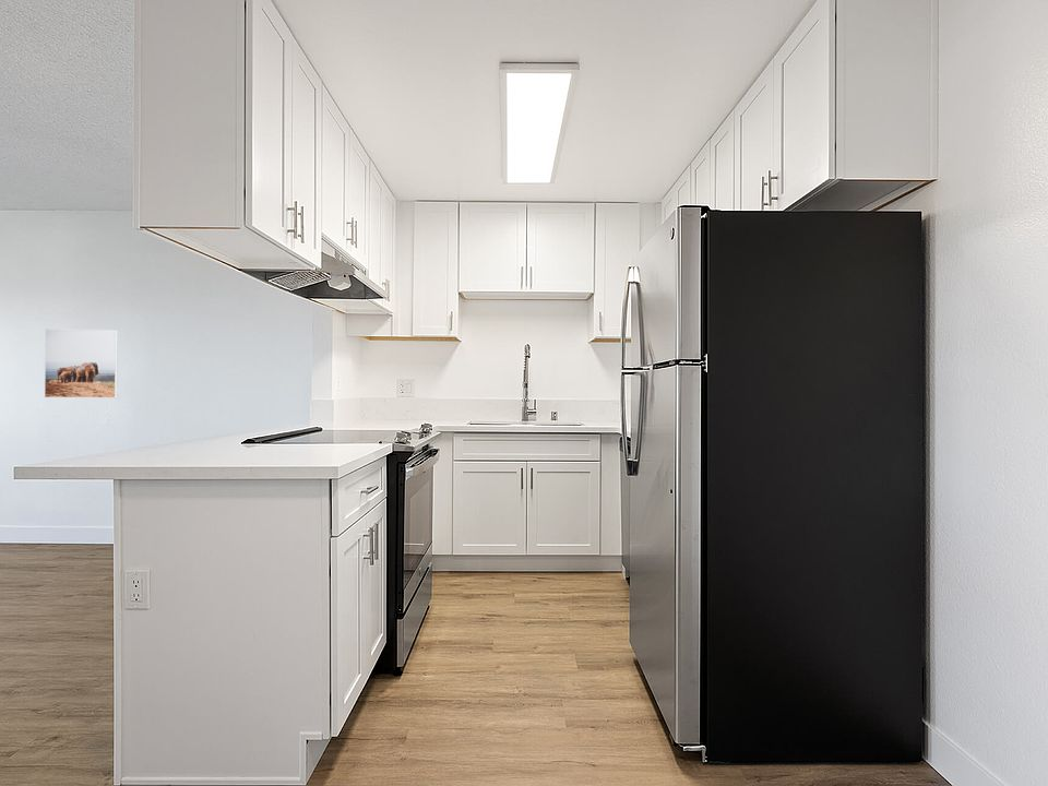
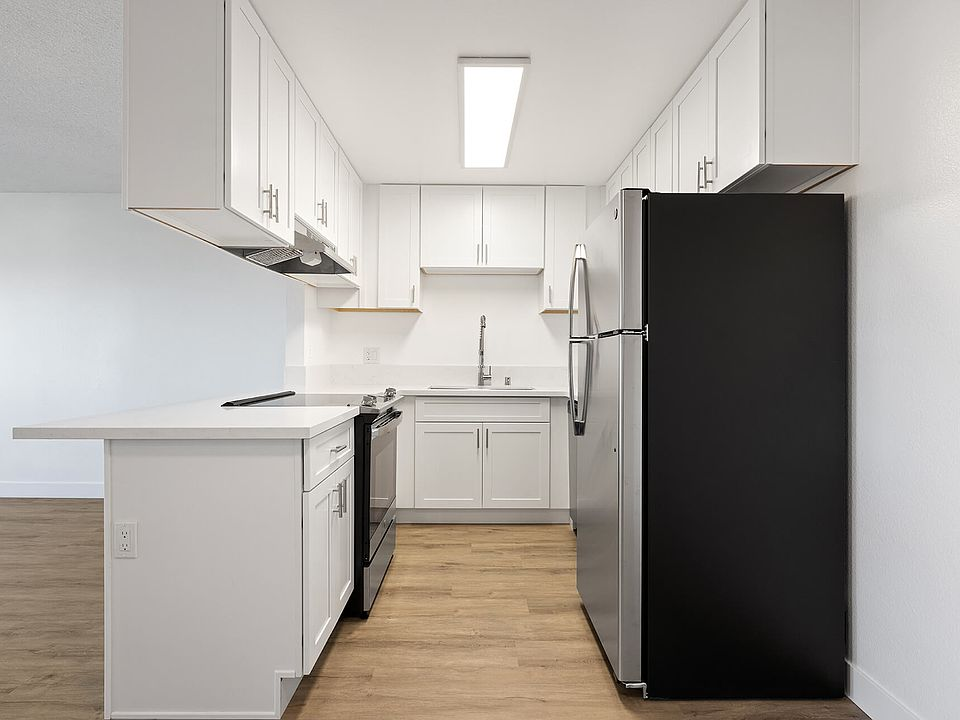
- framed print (81, 364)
